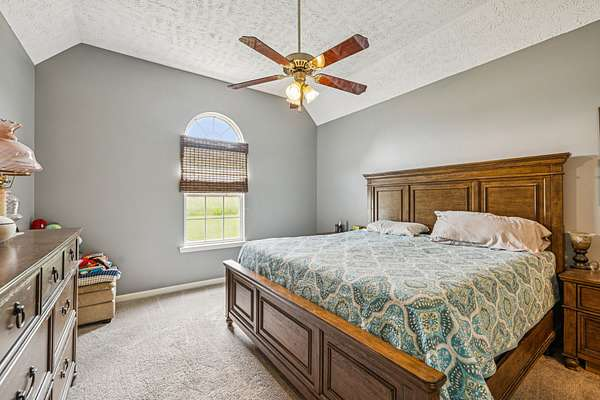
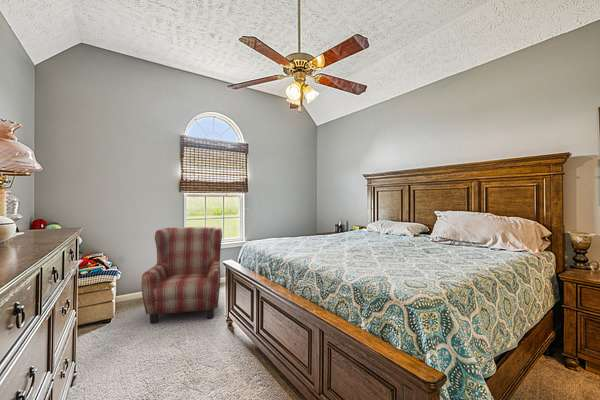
+ armchair (187, 269)
